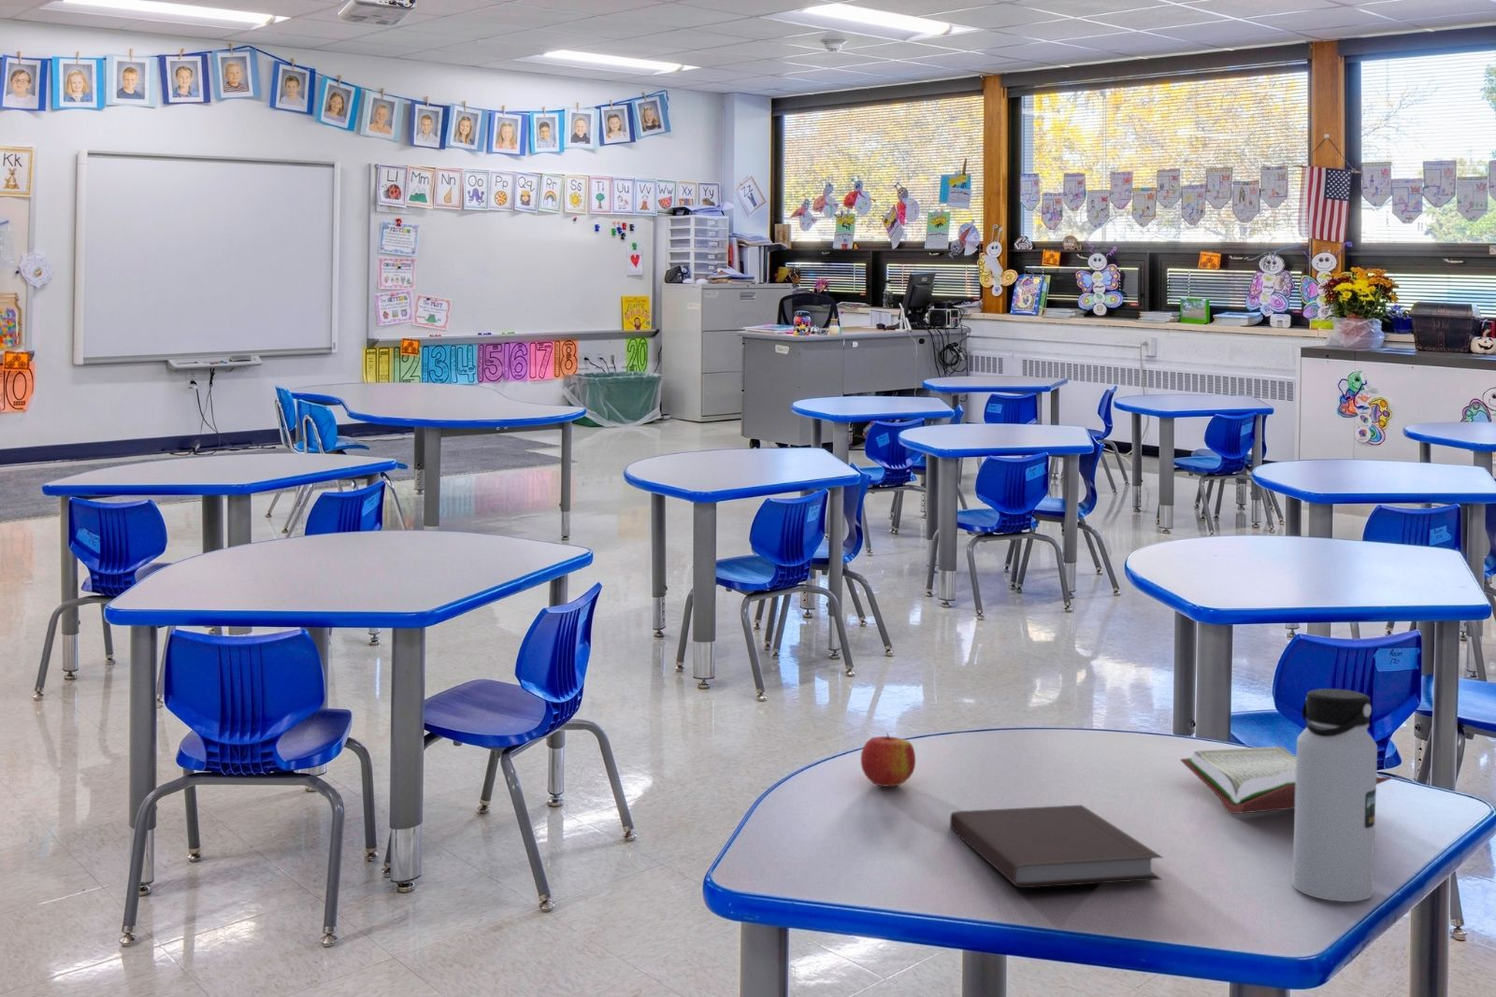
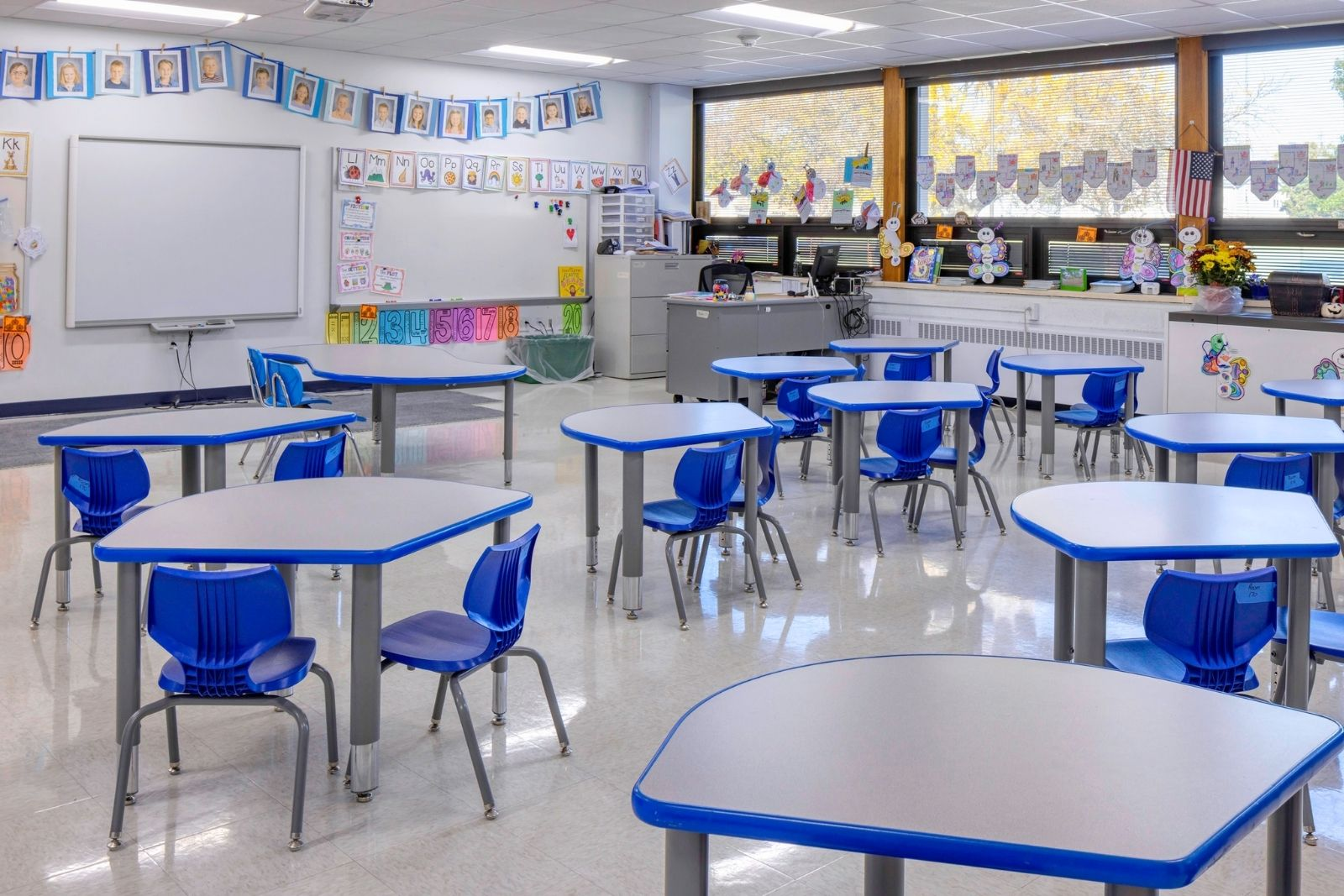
- book (1280, 779)
- water bottle (1336, 791)
- notebook (1050, 843)
- apple (887, 760)
